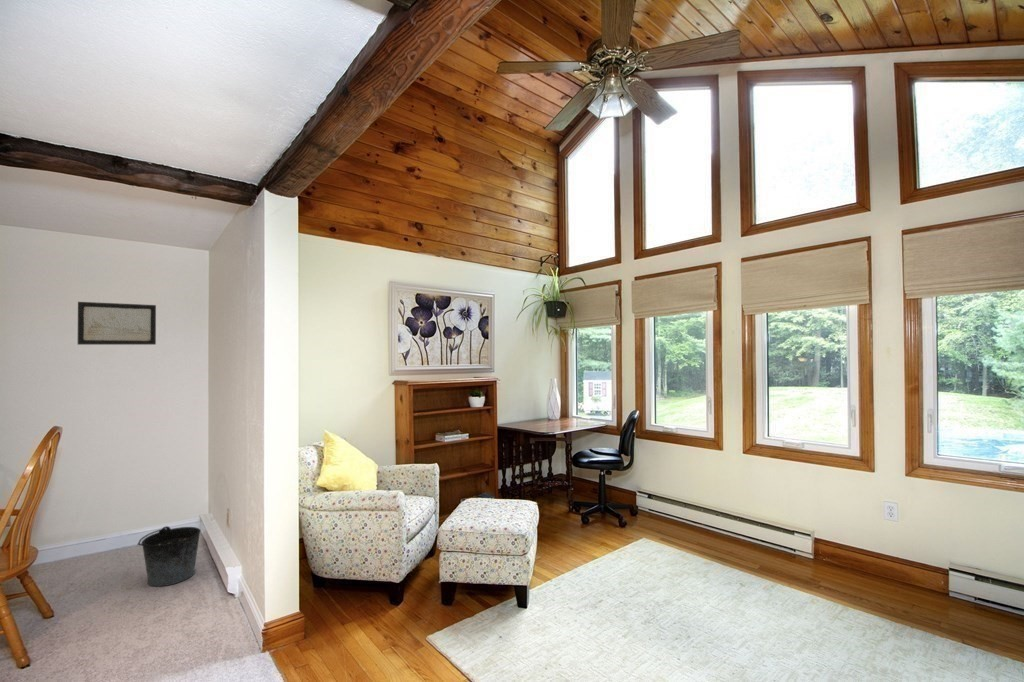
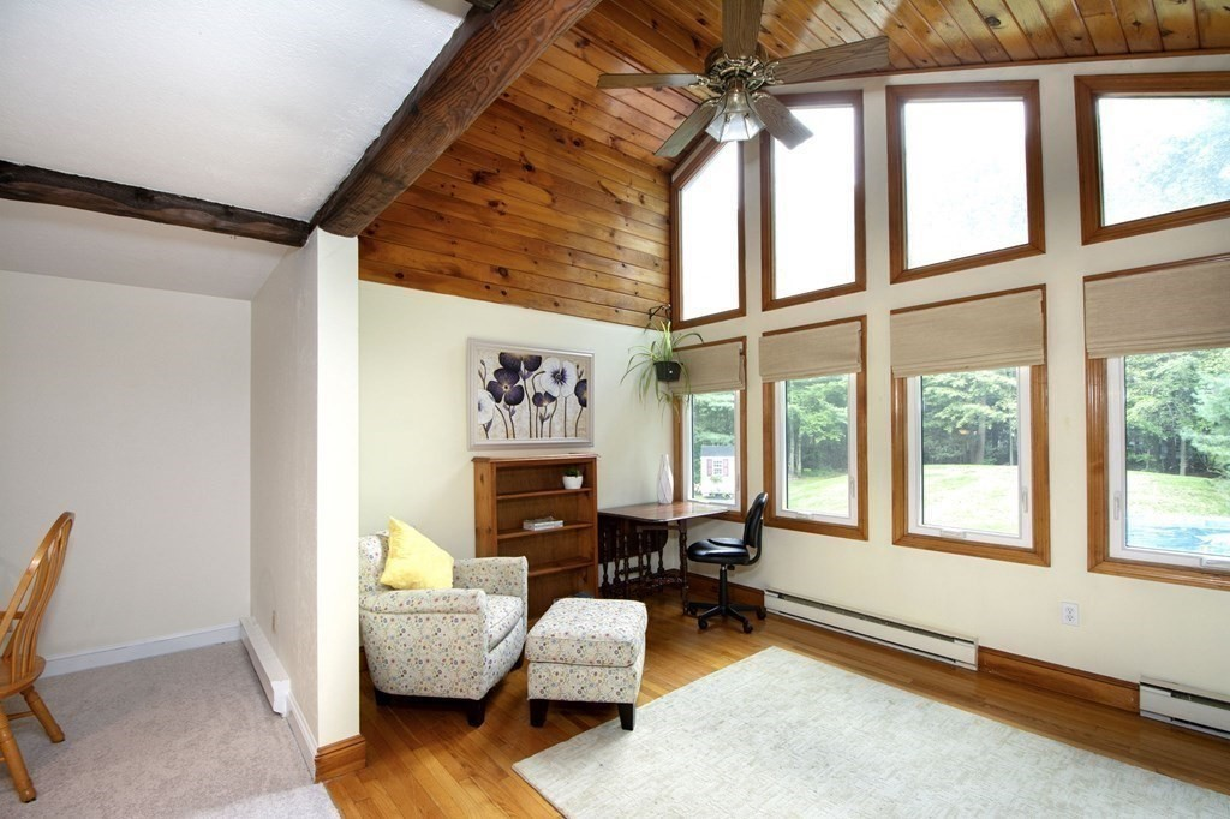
- bucket (169, 555)
- wall art (118, 324)
